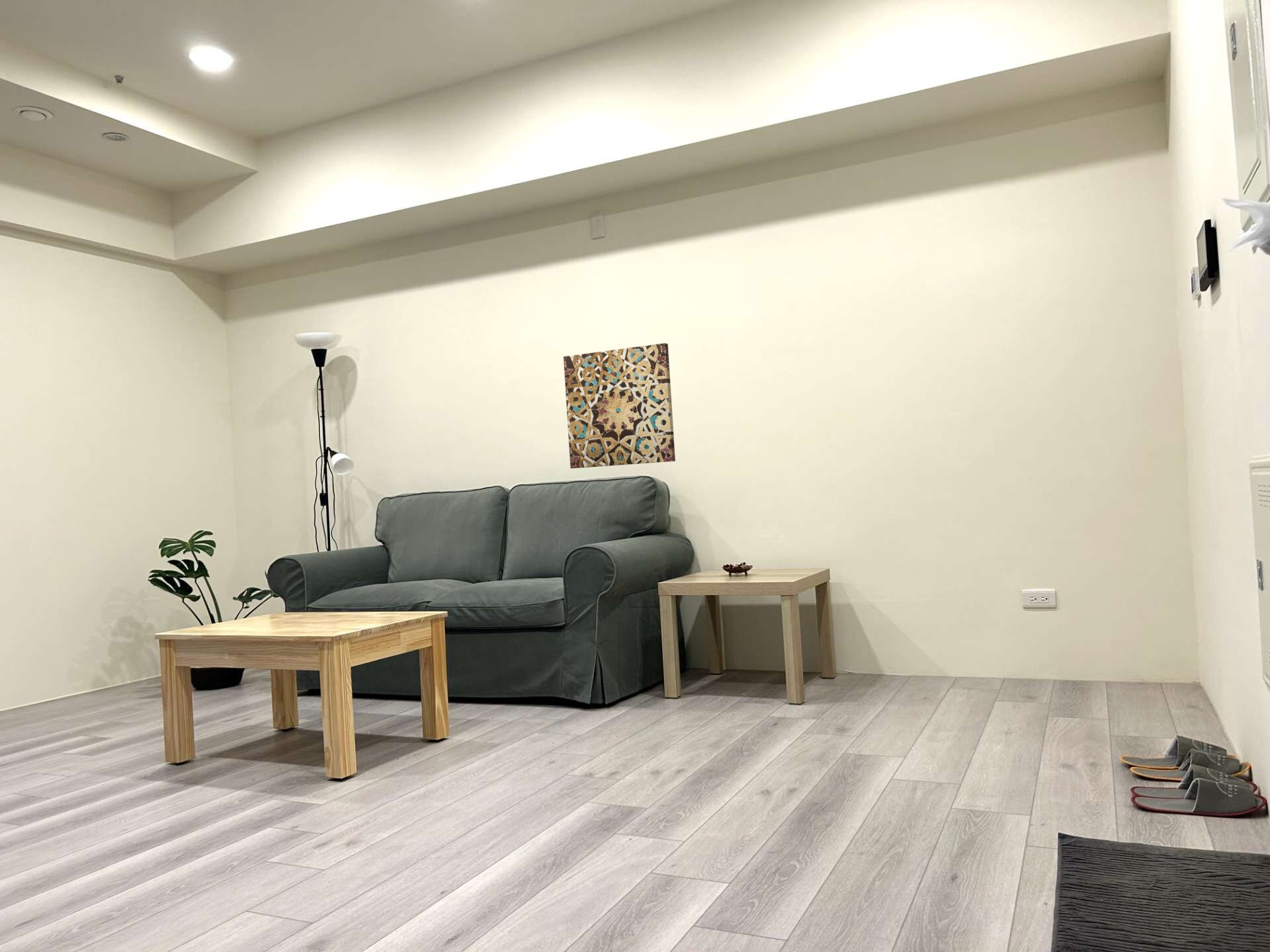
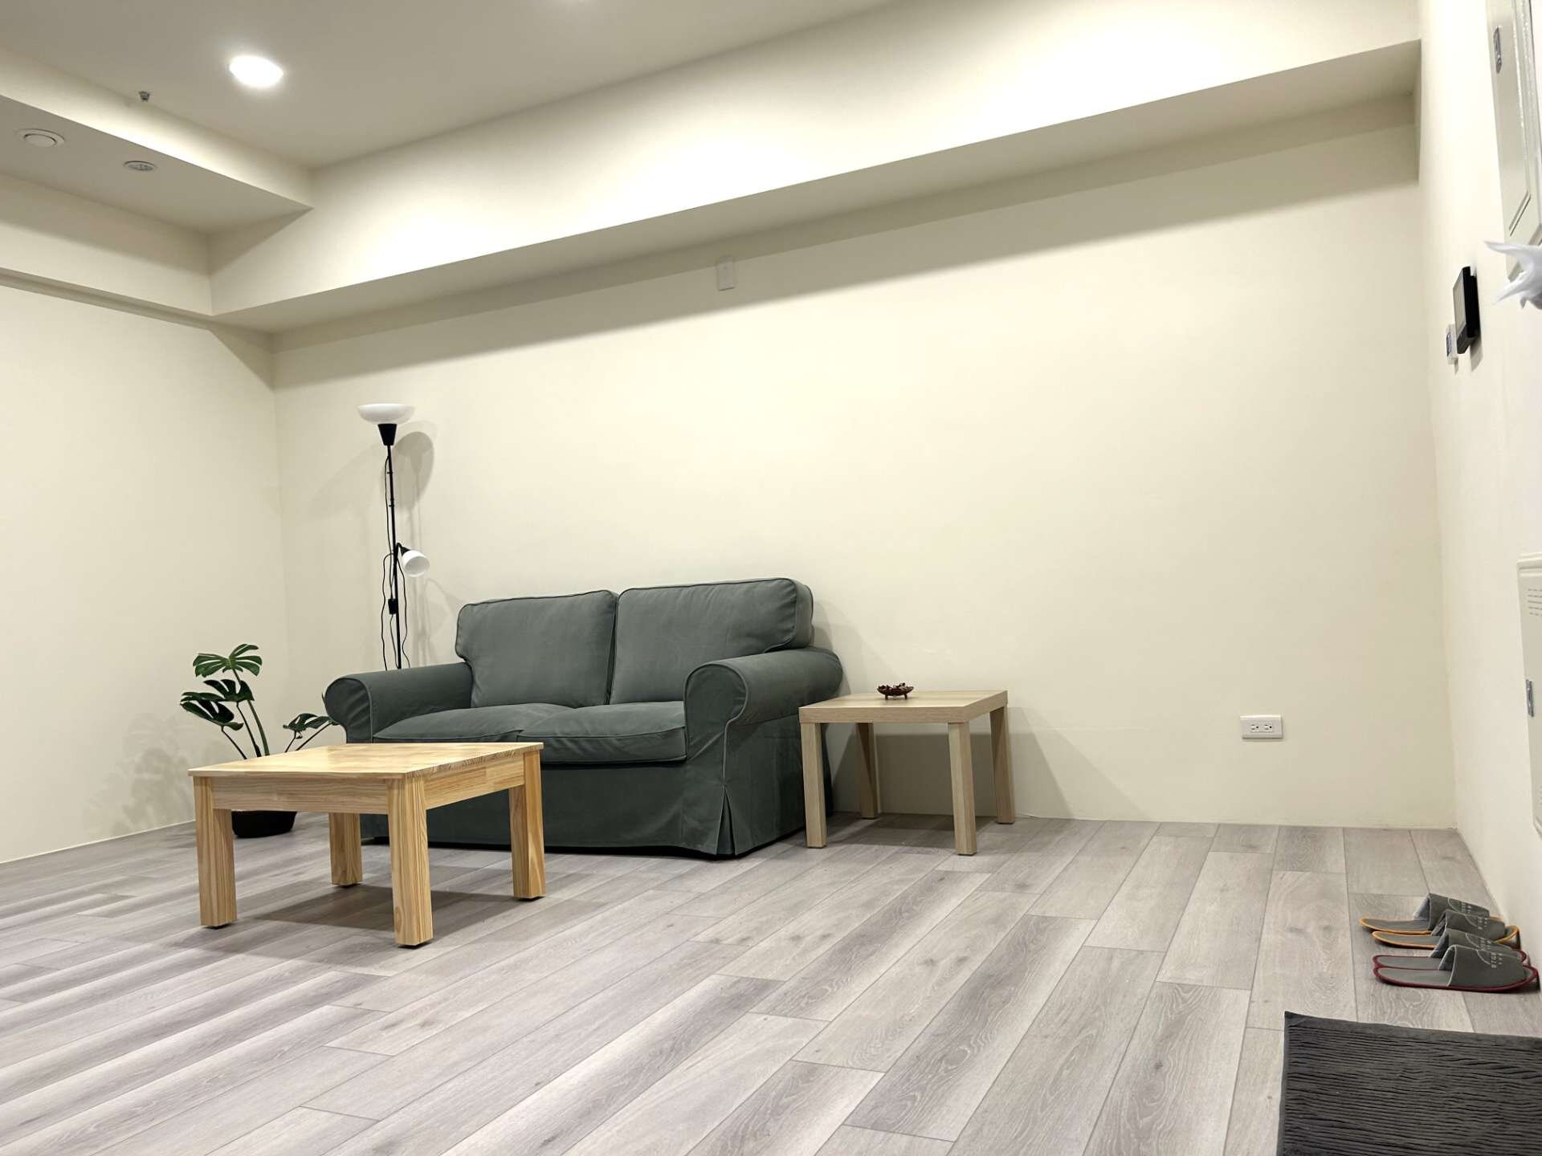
- wall art (618, 407)
